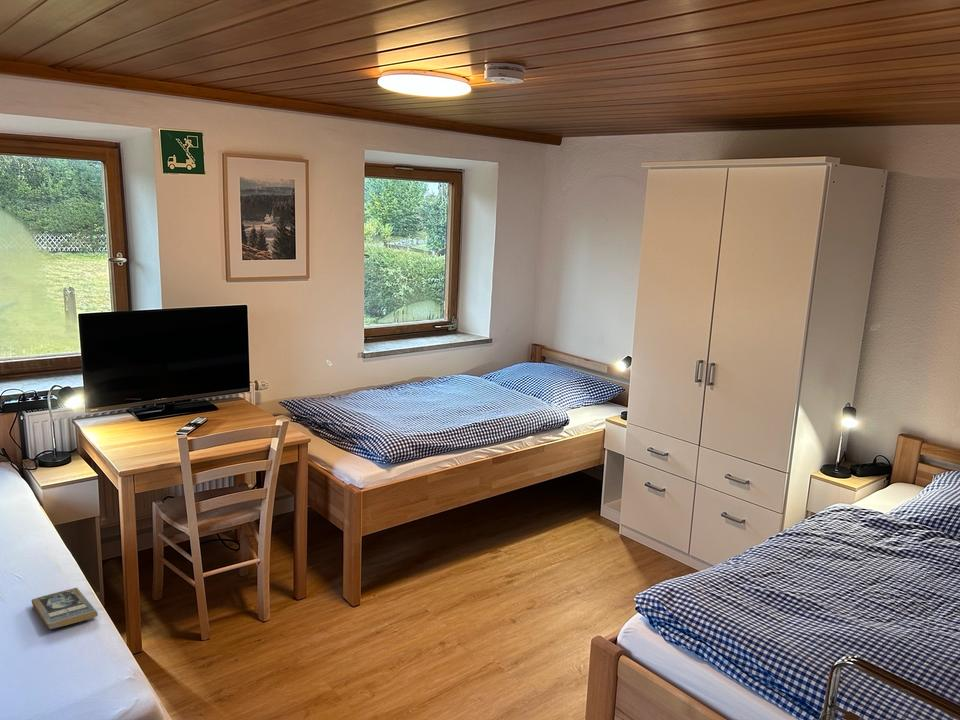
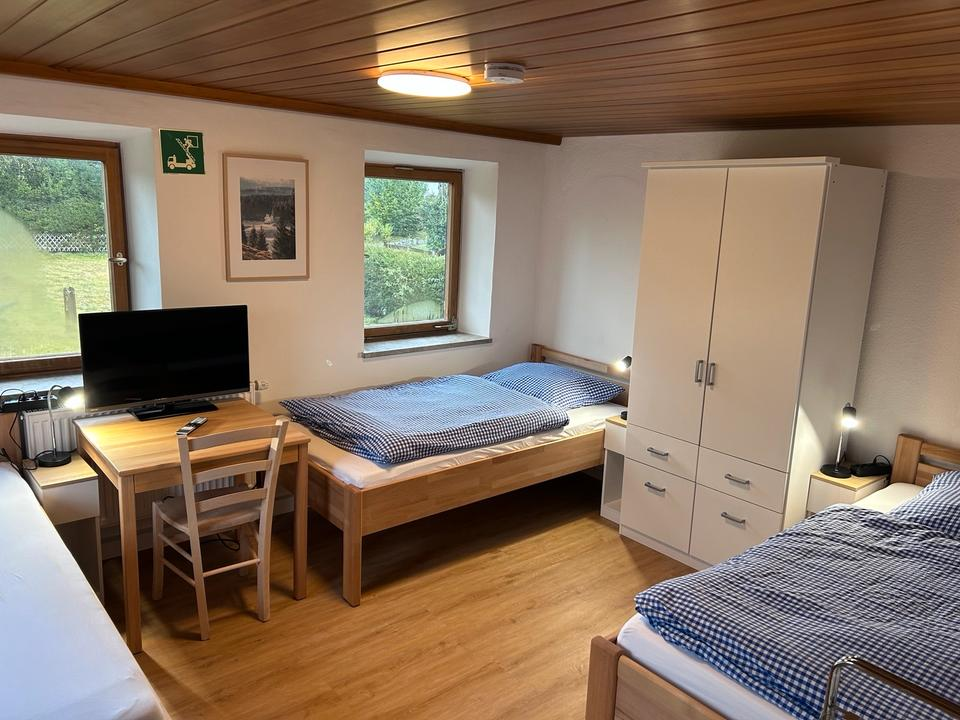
- book (64, 607)
